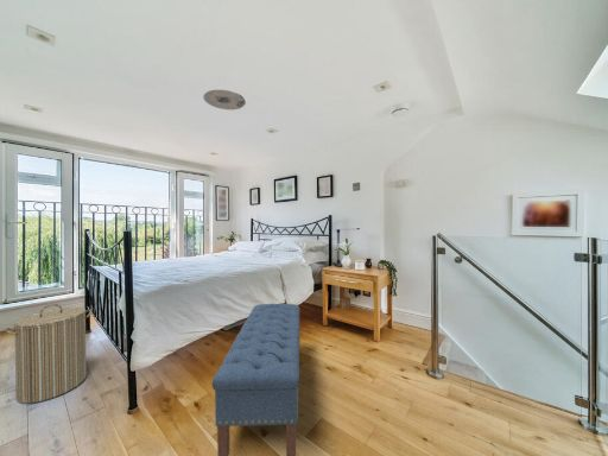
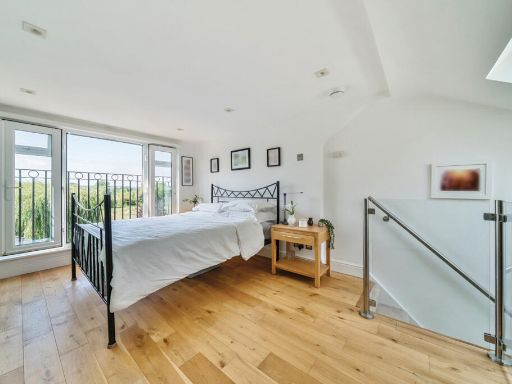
- bench (270, 361)
- laundry hamper (52, 344)
- ceiling light (224, 99)
